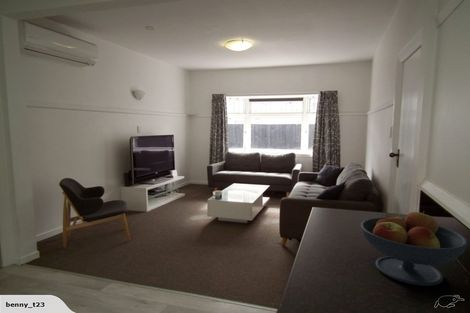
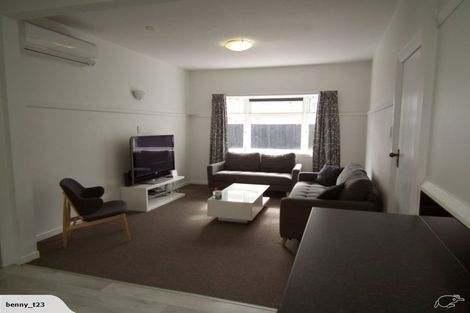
- fruit bowl (409, 243)
